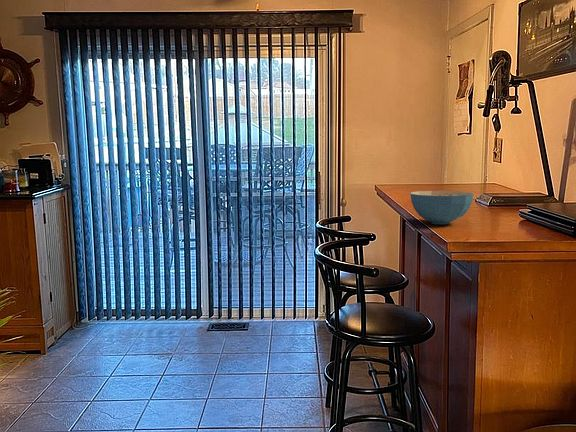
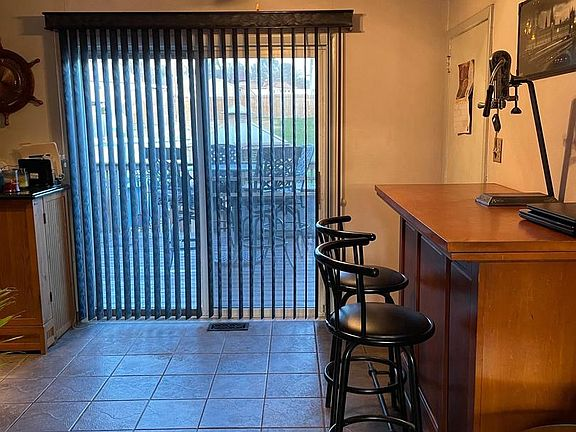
- cereal bowl (440, 208)
